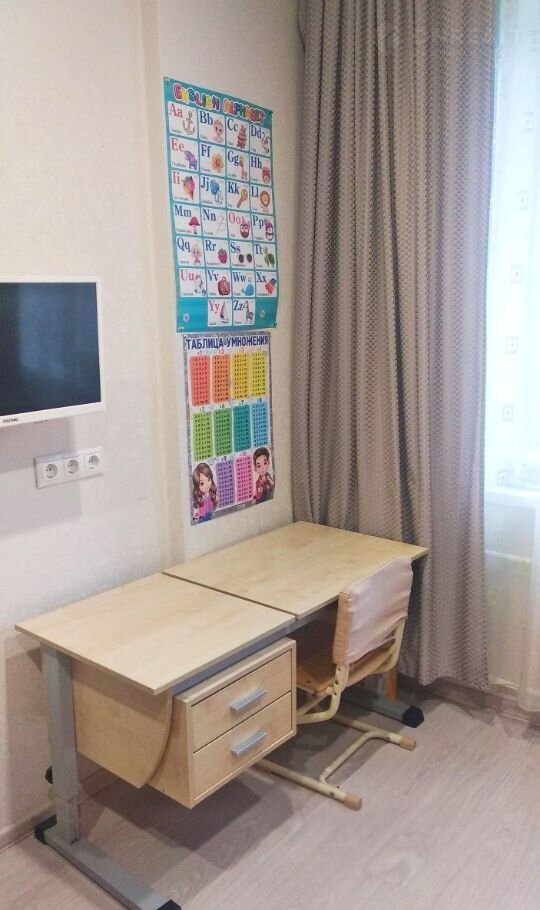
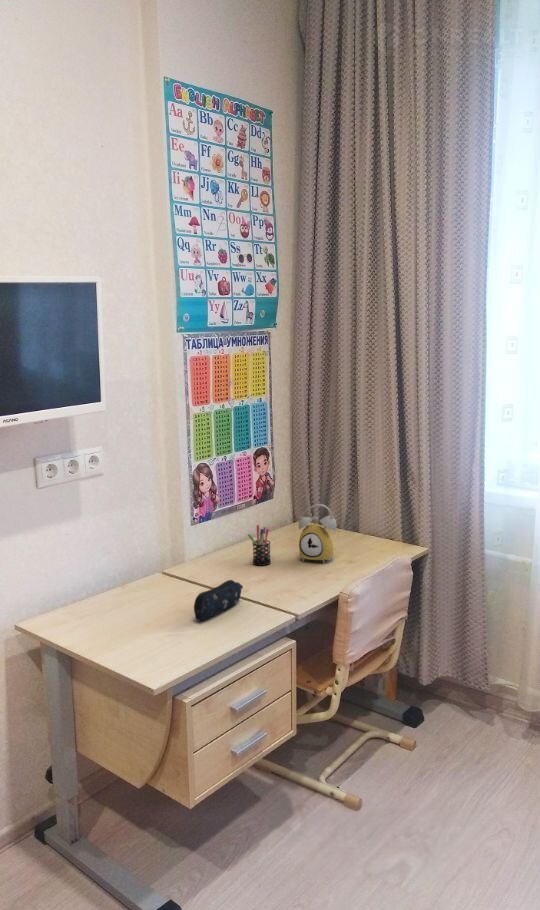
+ pen holder (259, 545)
+ alarm clock (319, 531)
+ pencil case (218, 599)
